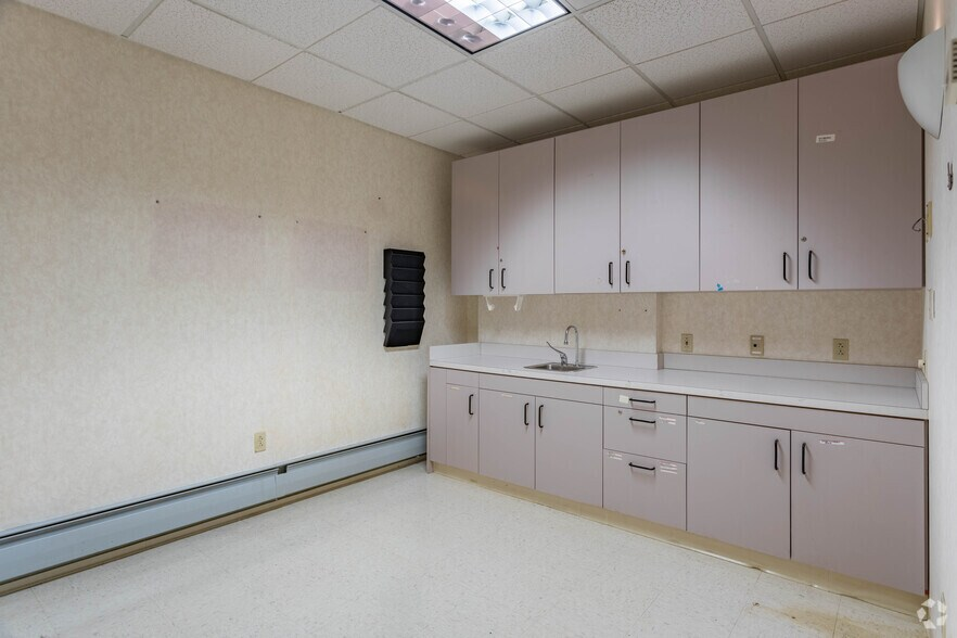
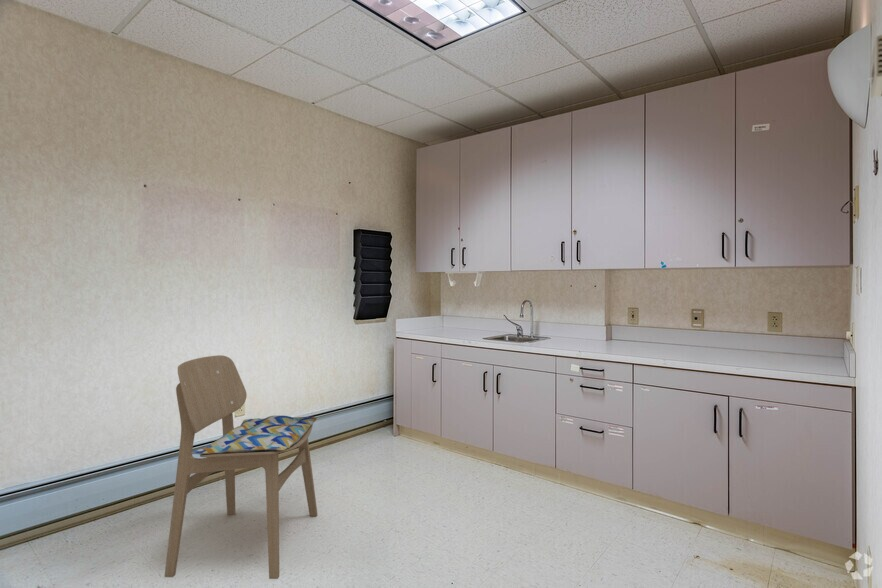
+ dining chair (248, 451)
